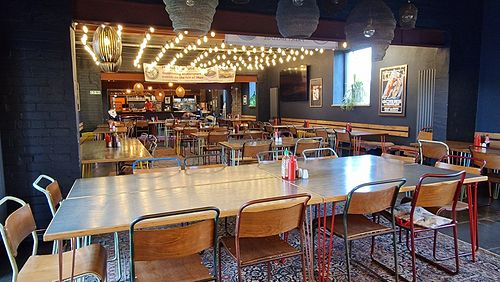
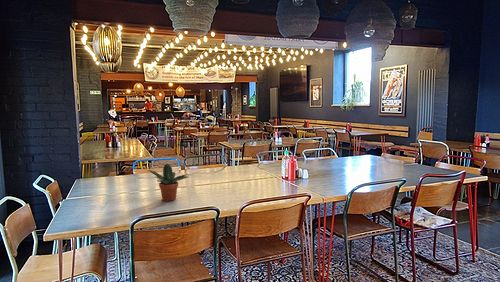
+ potted plant (168, 180)
